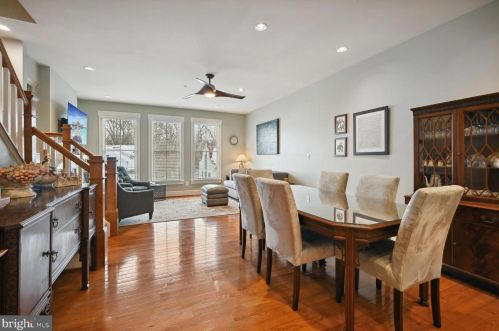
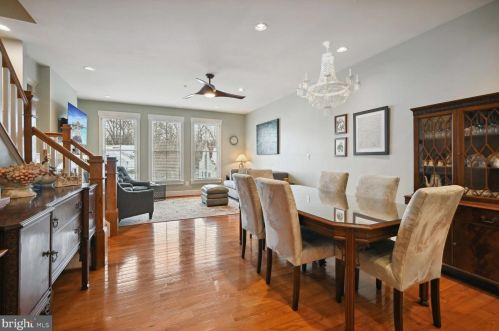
+ chandelier (327, 80)
